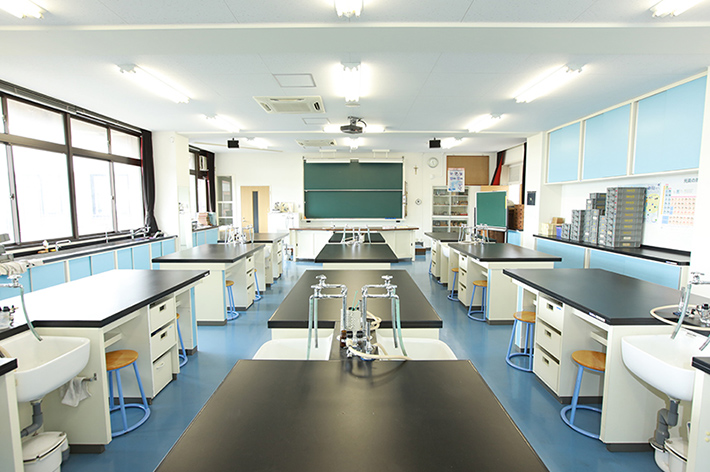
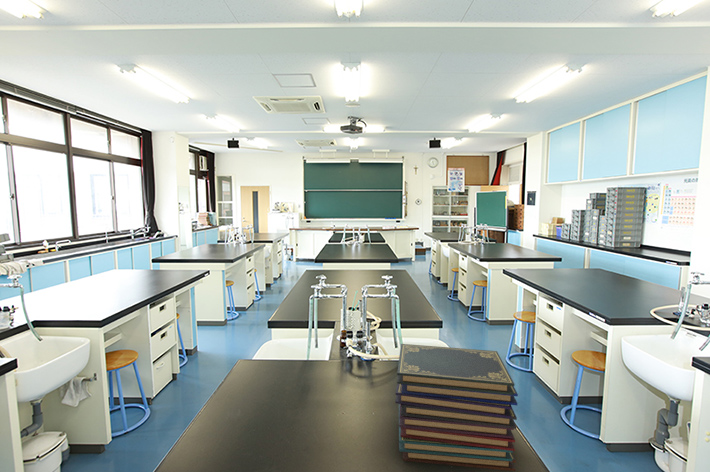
+ book stack (450, 401)
